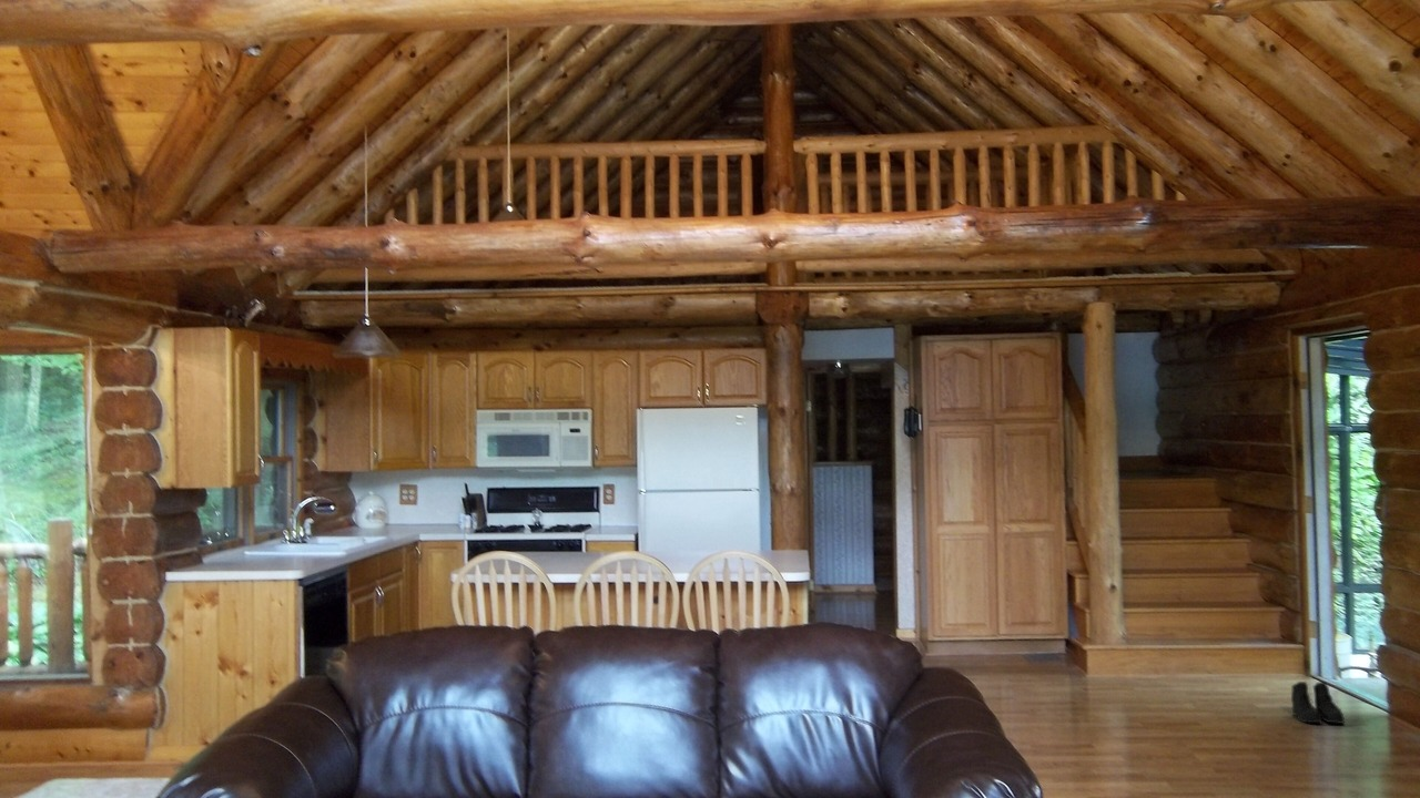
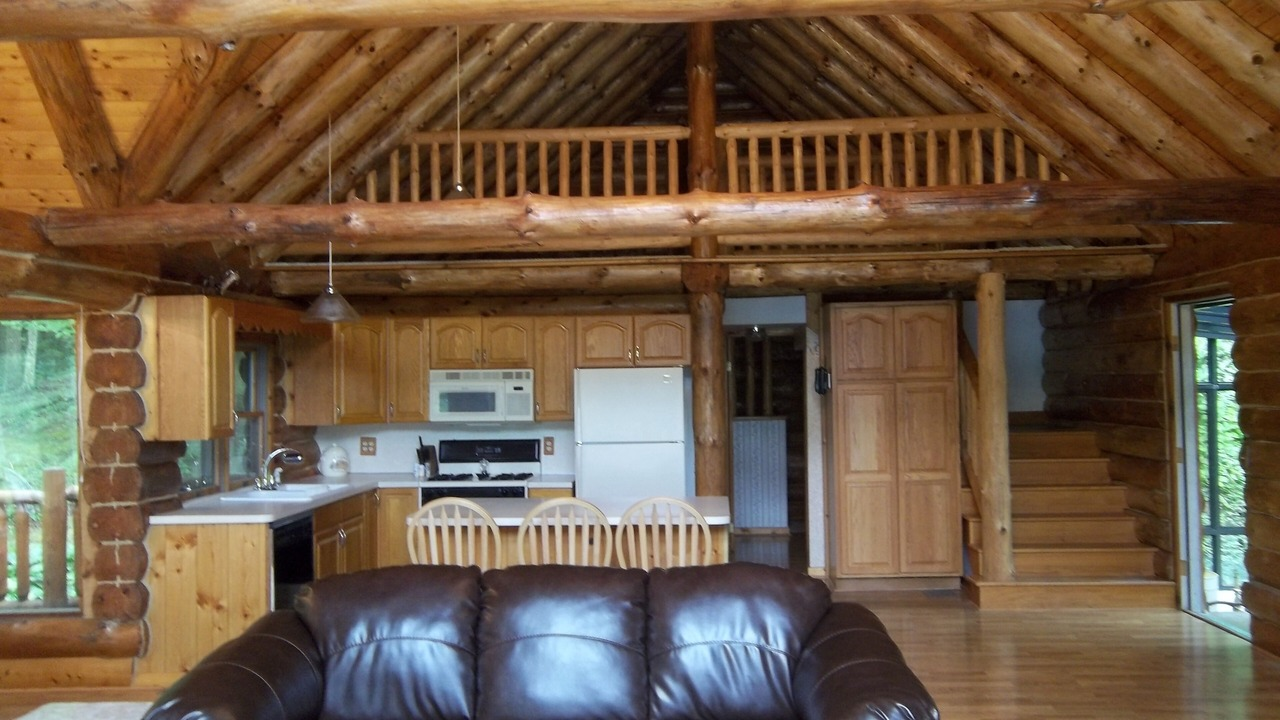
- boots (1316, 700)
